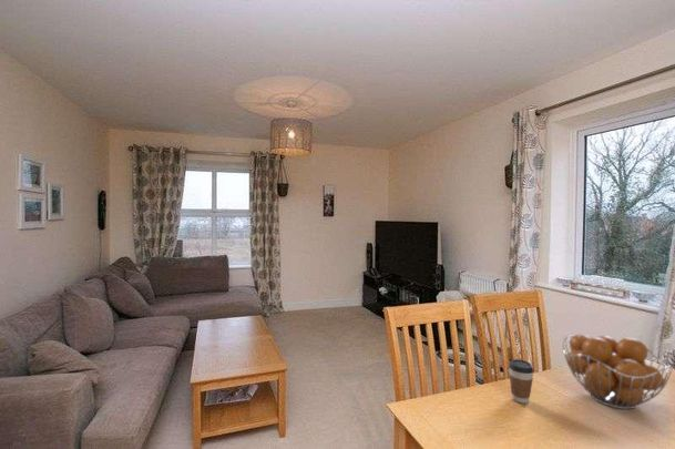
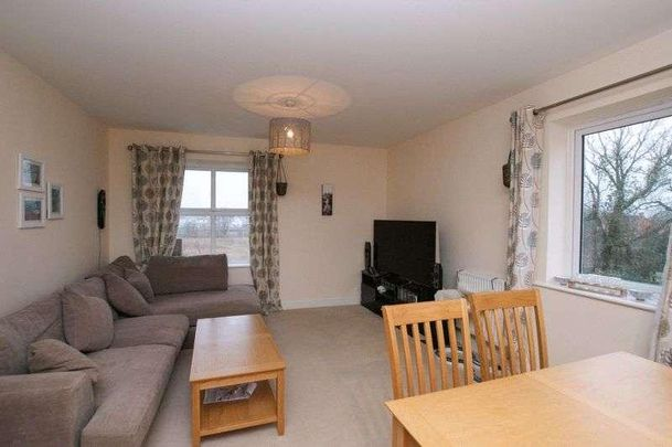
- fruit basket (613, 368)
- coffee cup (520, 381)
